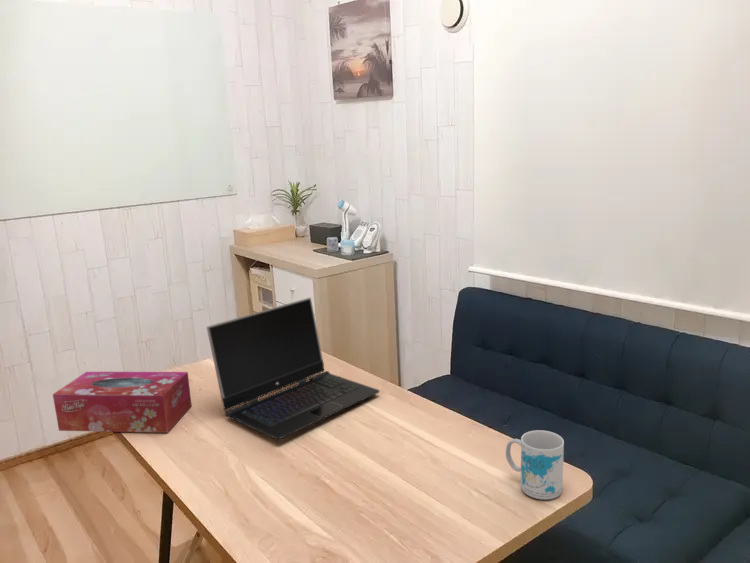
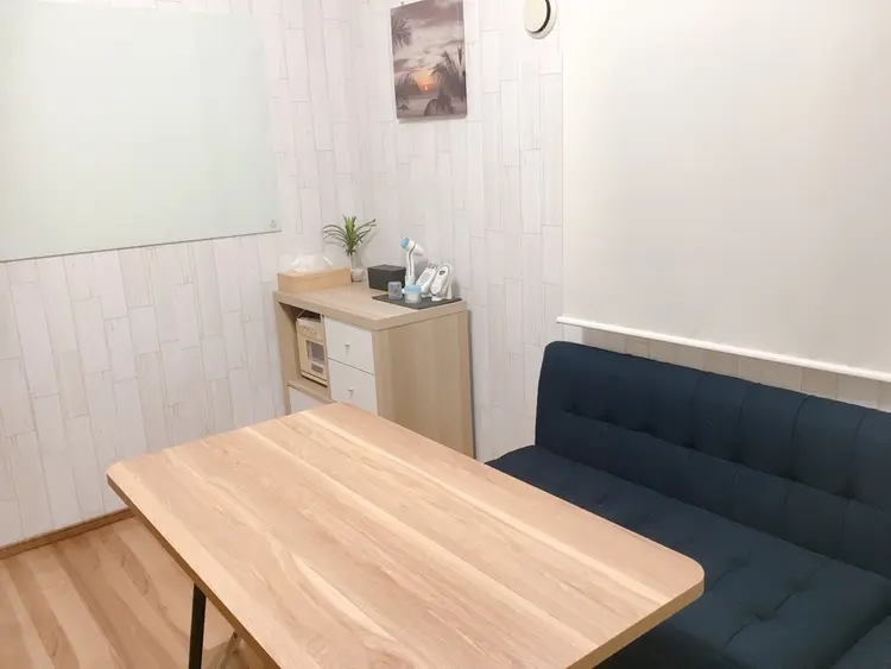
- mug (532, 461)
- tissue box (125, 400)
- laptop computer (296, 362)
